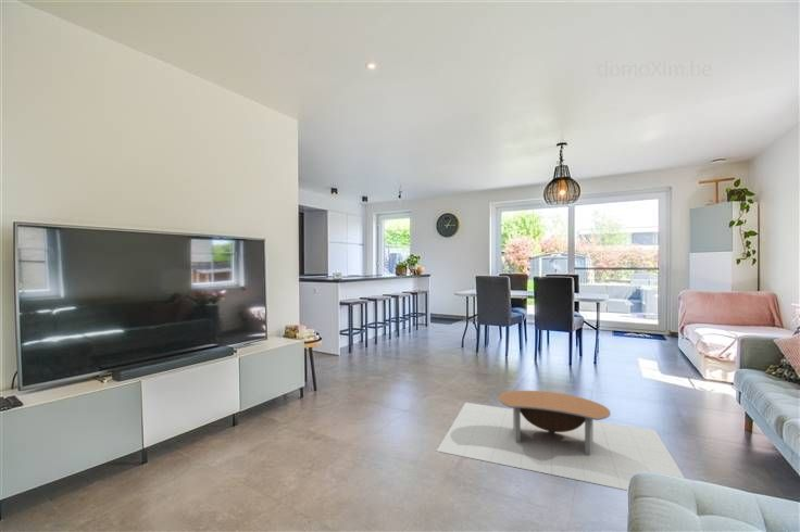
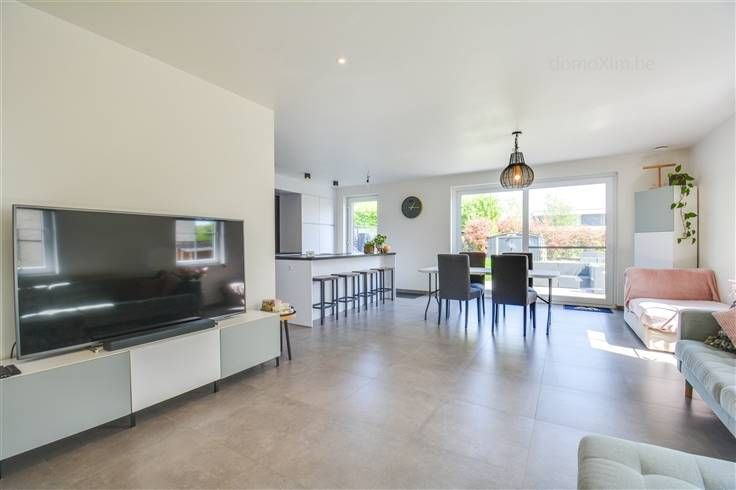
- coffee table (551, 420)
